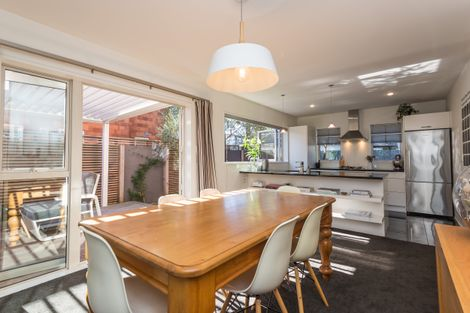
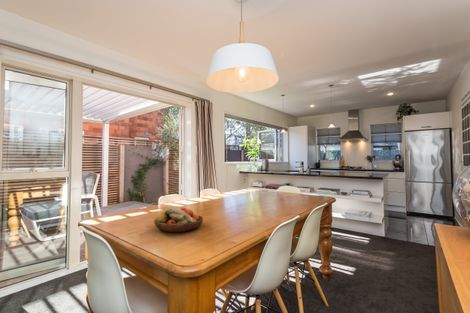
+ fruit bowl (179, 216)
